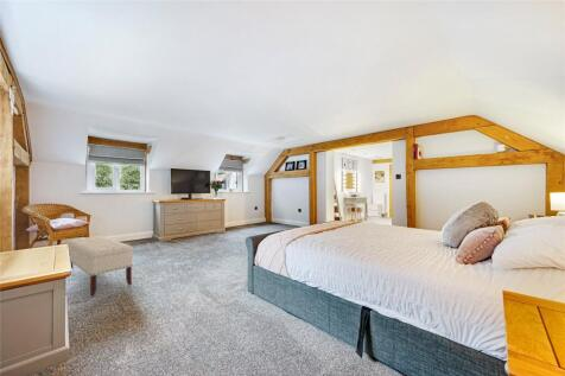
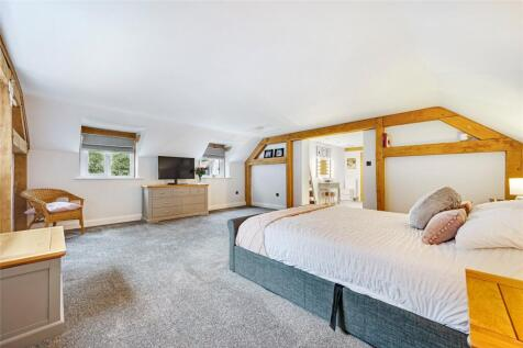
- bench (97, 261)
